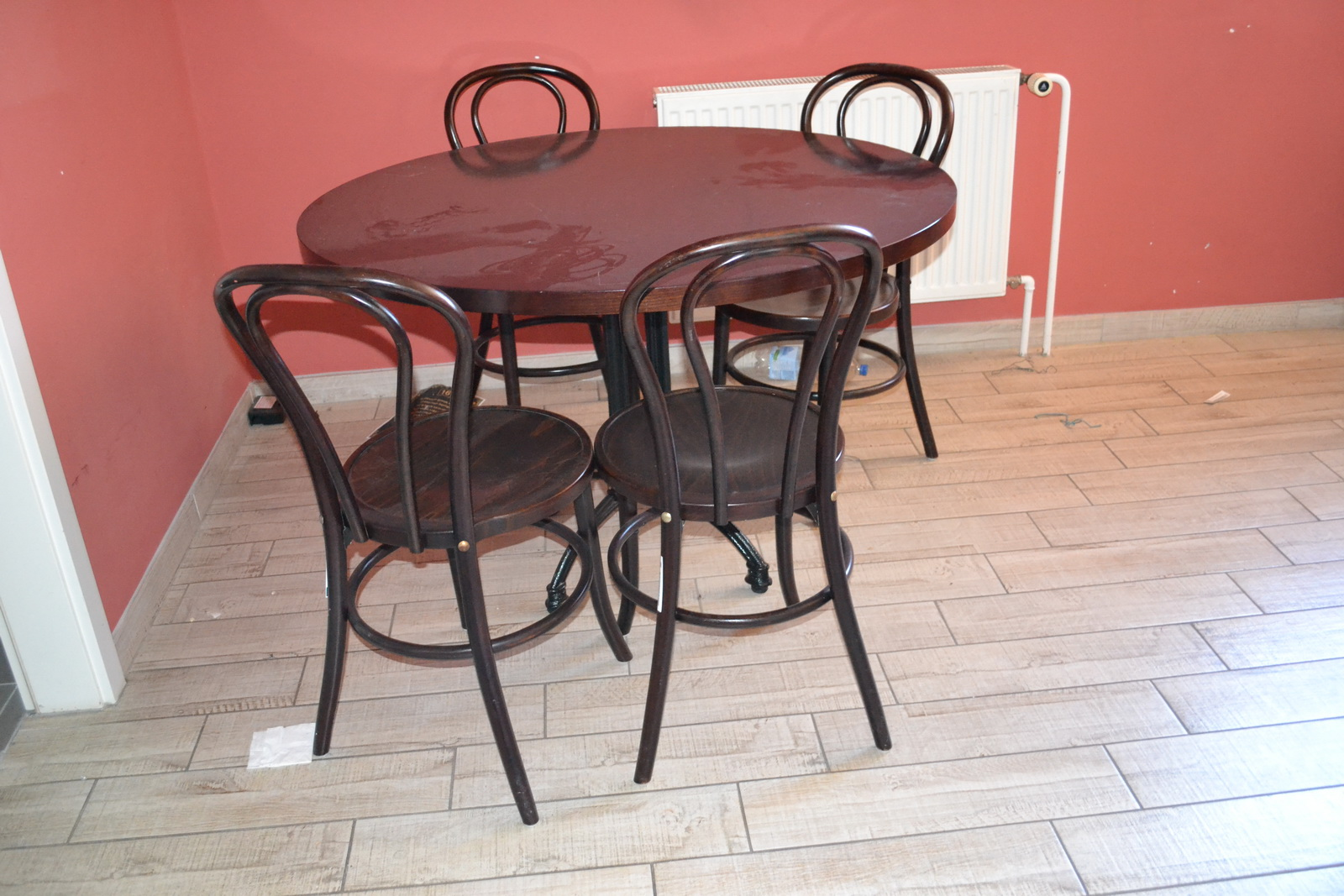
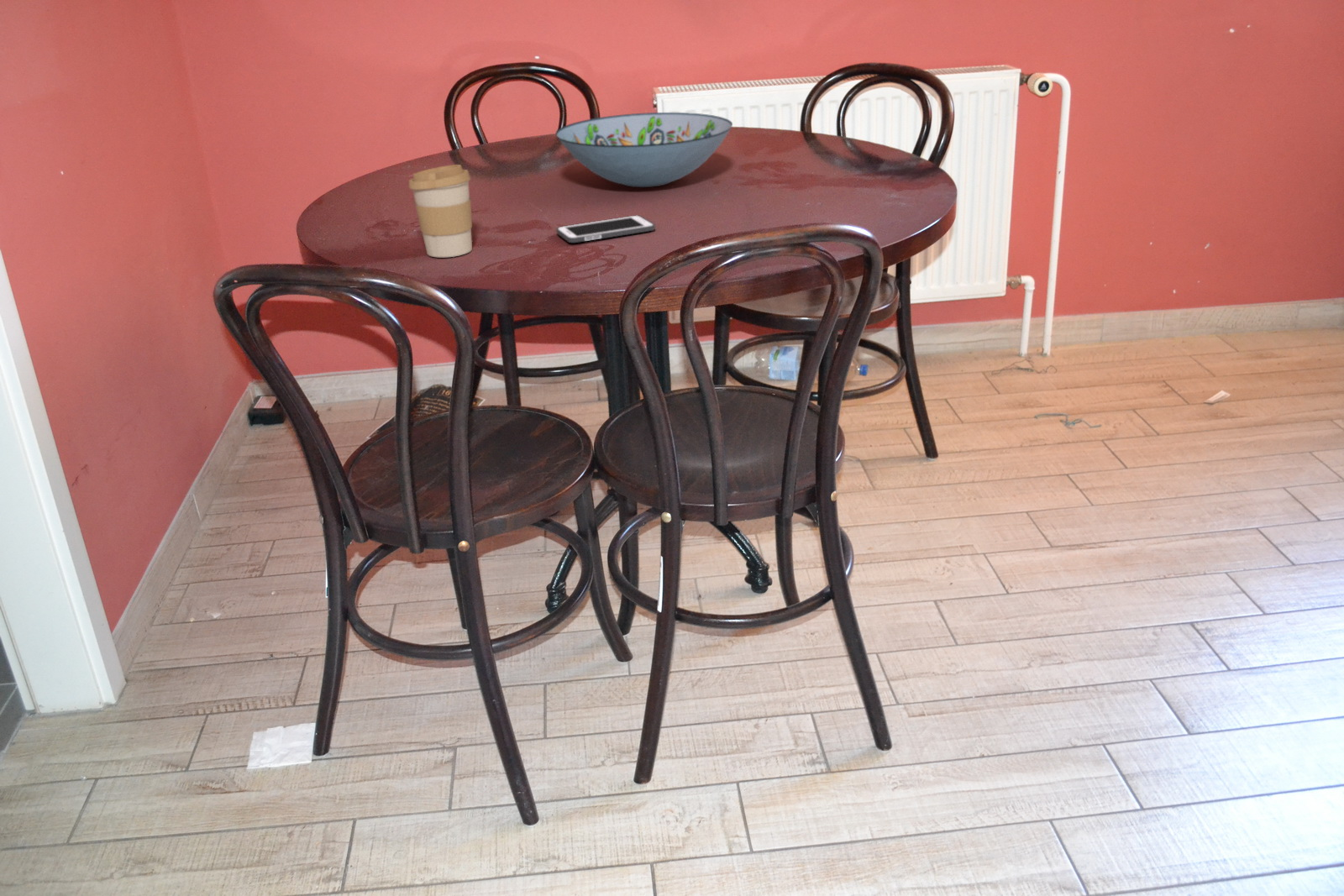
+ coffee cup (444, 209)
+ decorative bowl (645, 155)
+ cell phone (606, 228)
